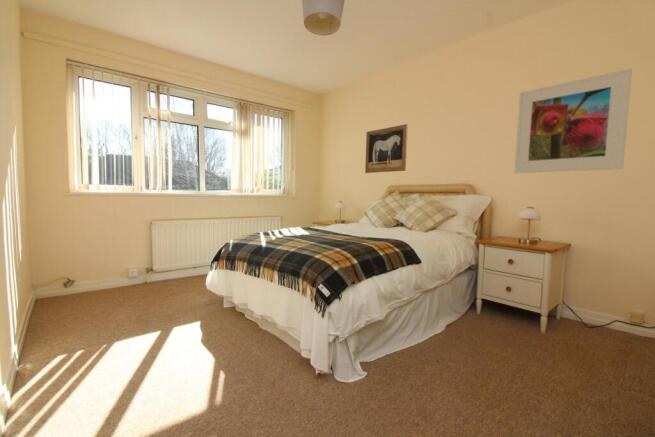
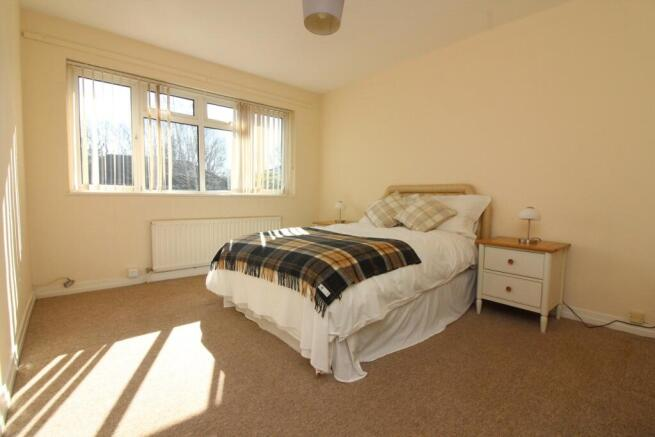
- wall art (385, 150)
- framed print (566, 127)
